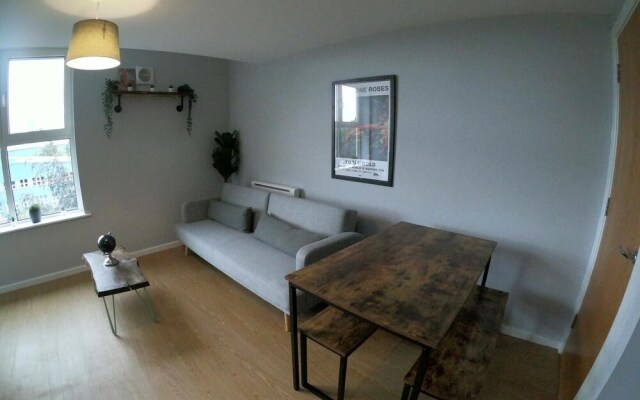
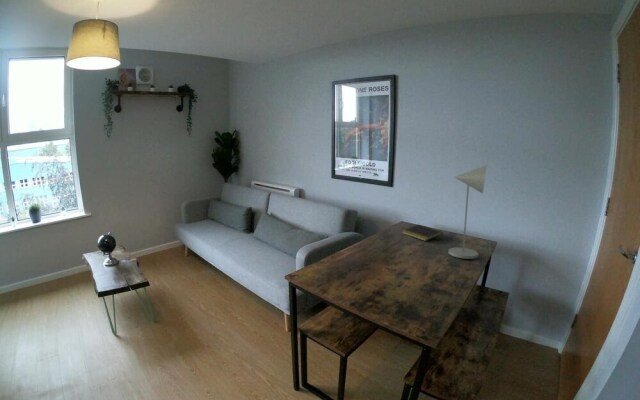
+ notepad (421, 232)
+ desk lamp (466, 210)
